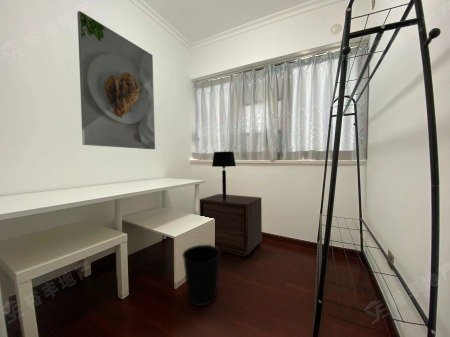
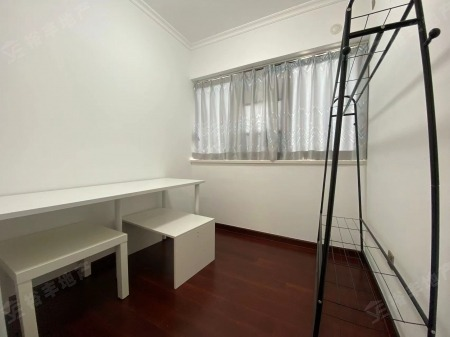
- wastebasket (201, 274)
- nightstand (231, 221)
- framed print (123, 92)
- table lamp (224, 174)
